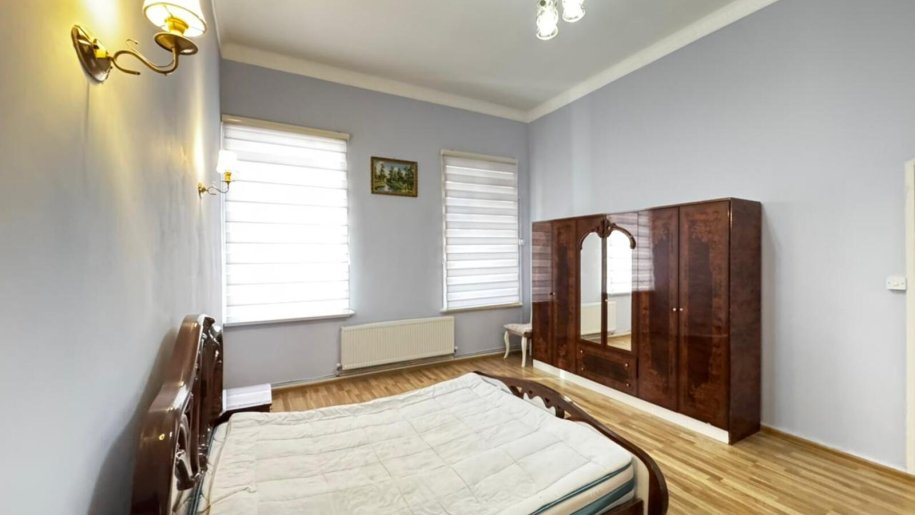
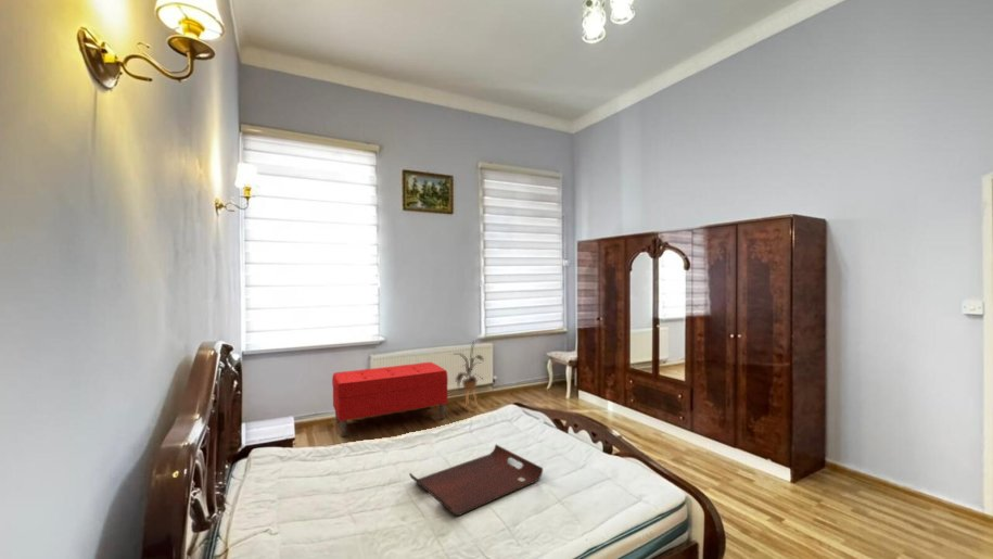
+ bench (391, 395)
+ serving tray (476, 475)
+ house plant (467, 374)
